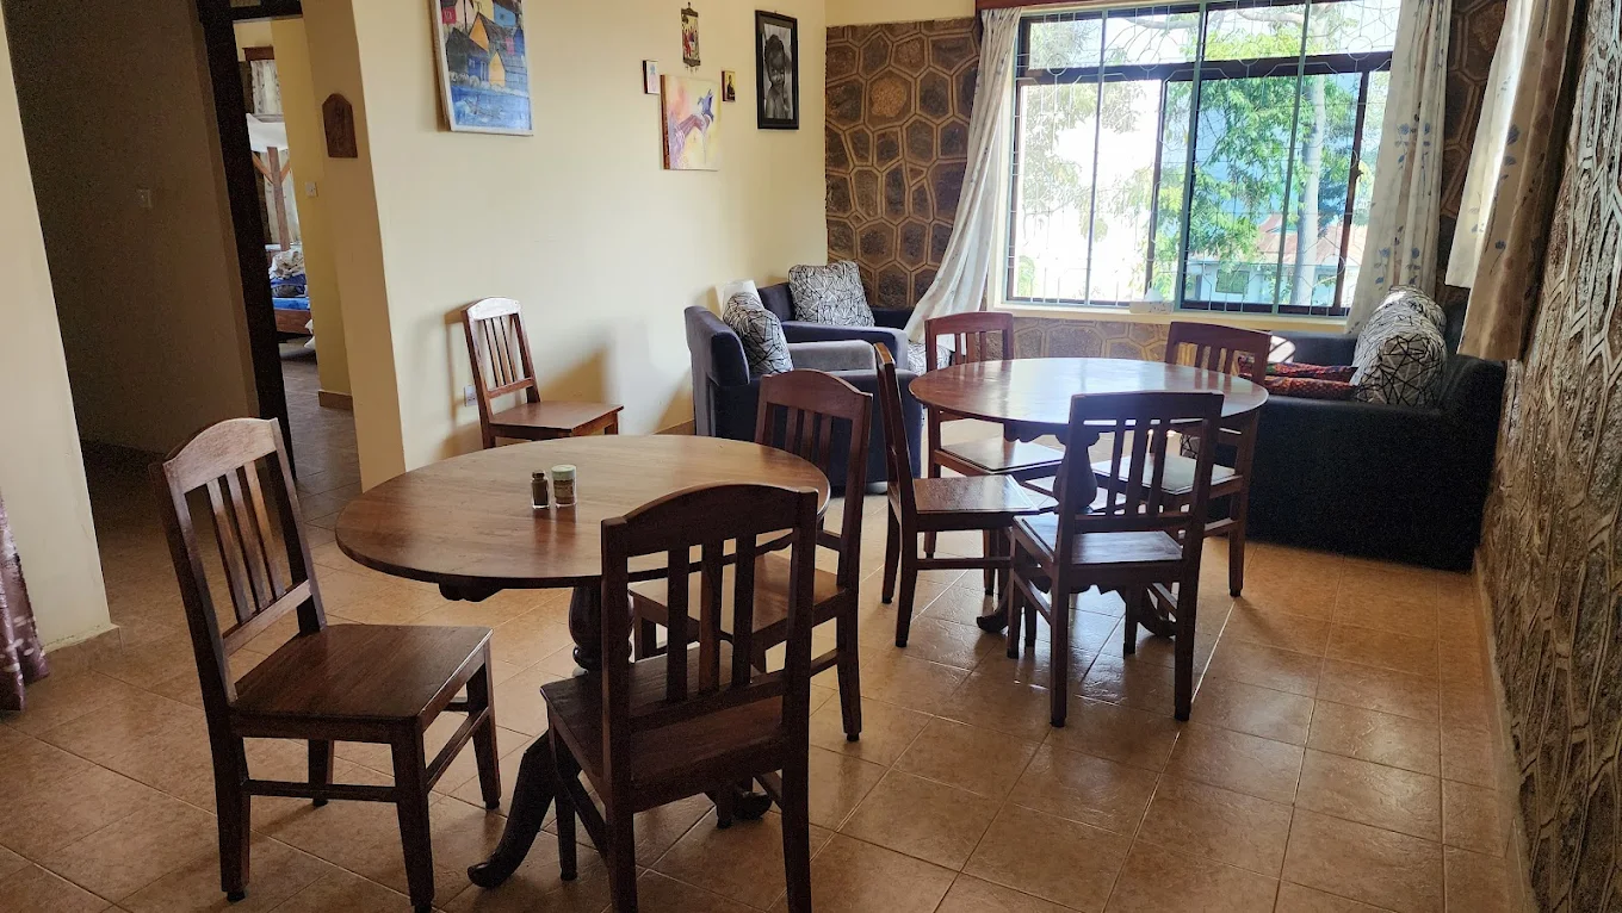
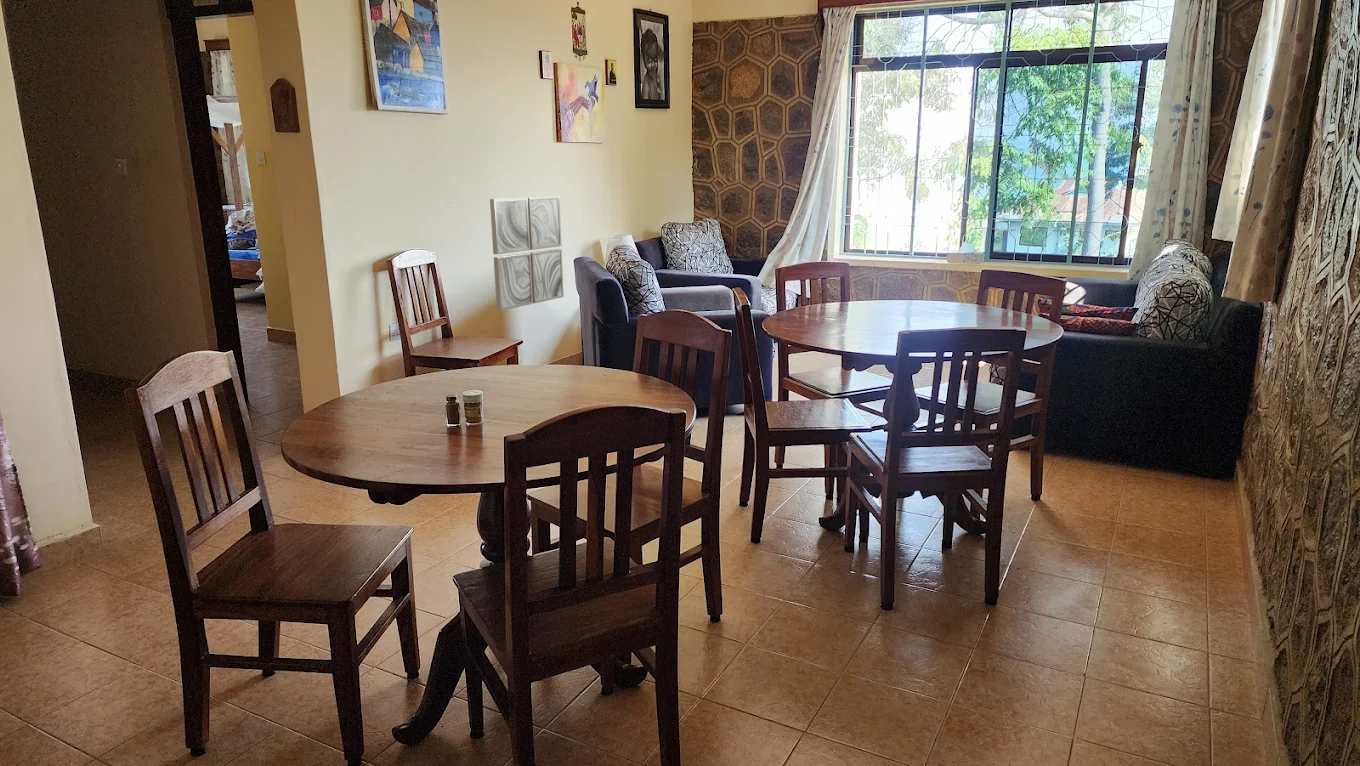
+ wall art (530, 252)
